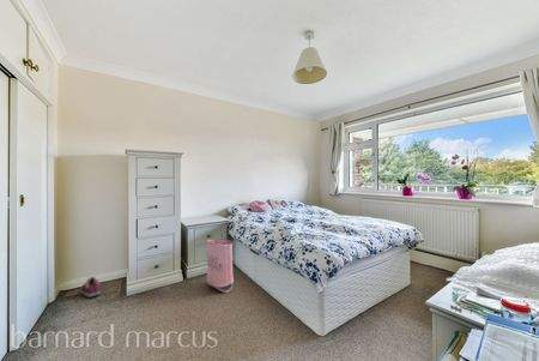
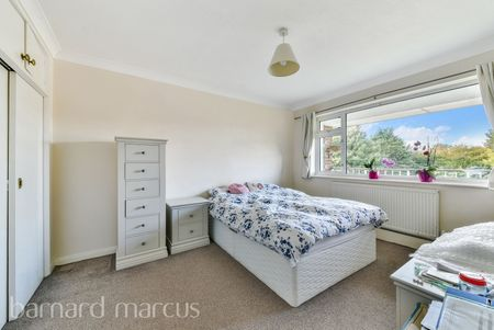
- bag (219, 263)
- shoe (90, 284)
